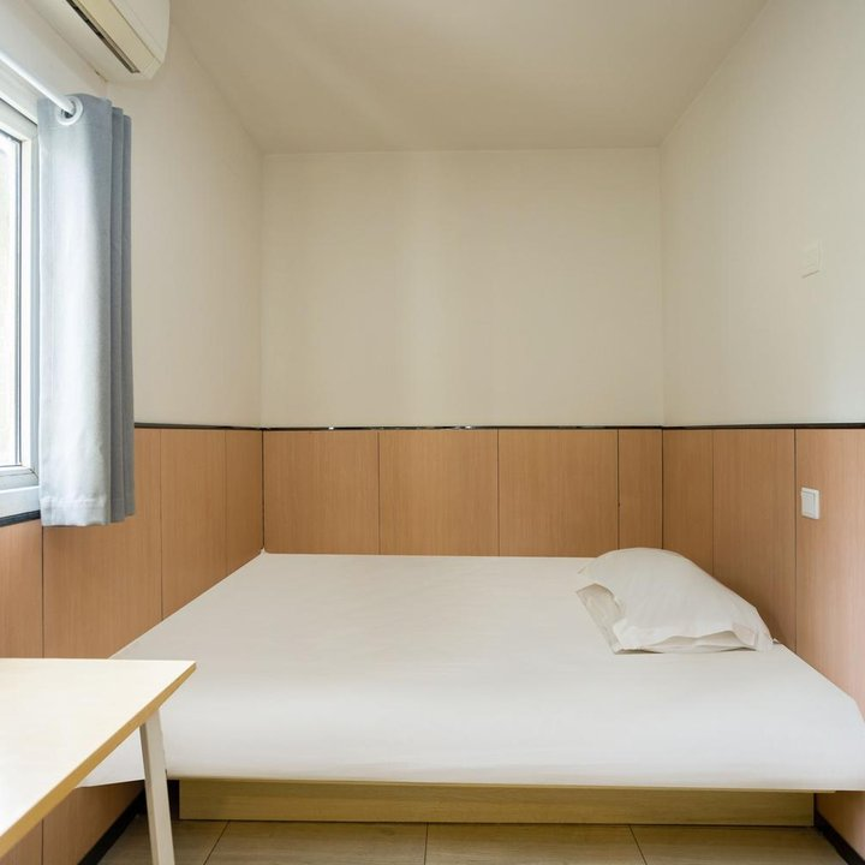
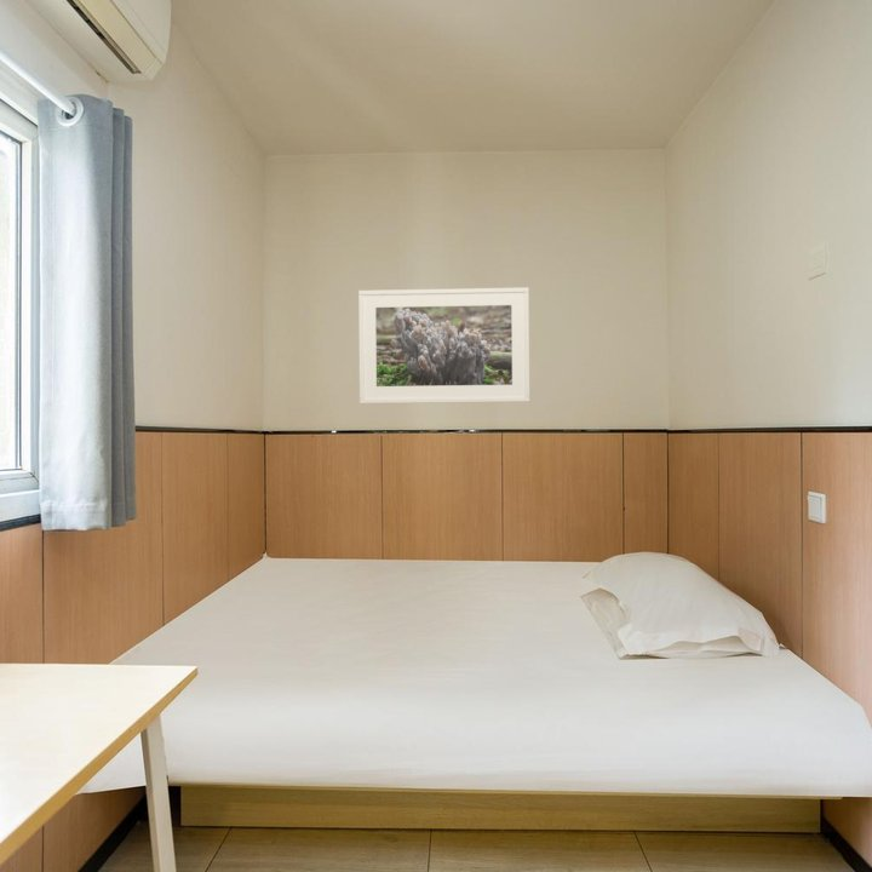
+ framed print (443, 345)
